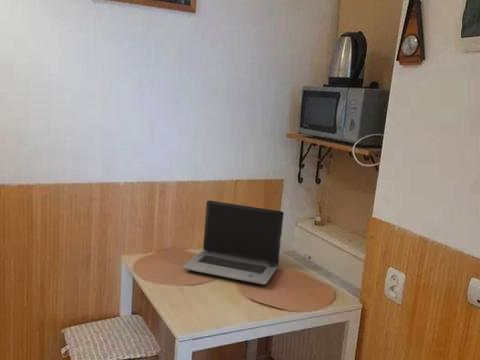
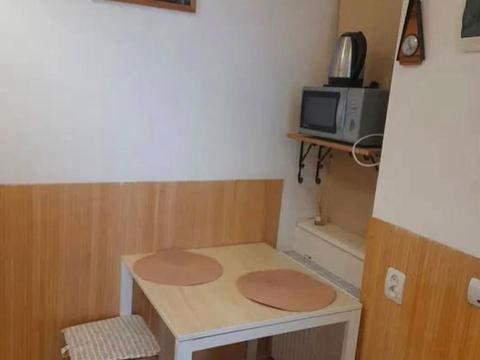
- laptop computer (234, 240)
